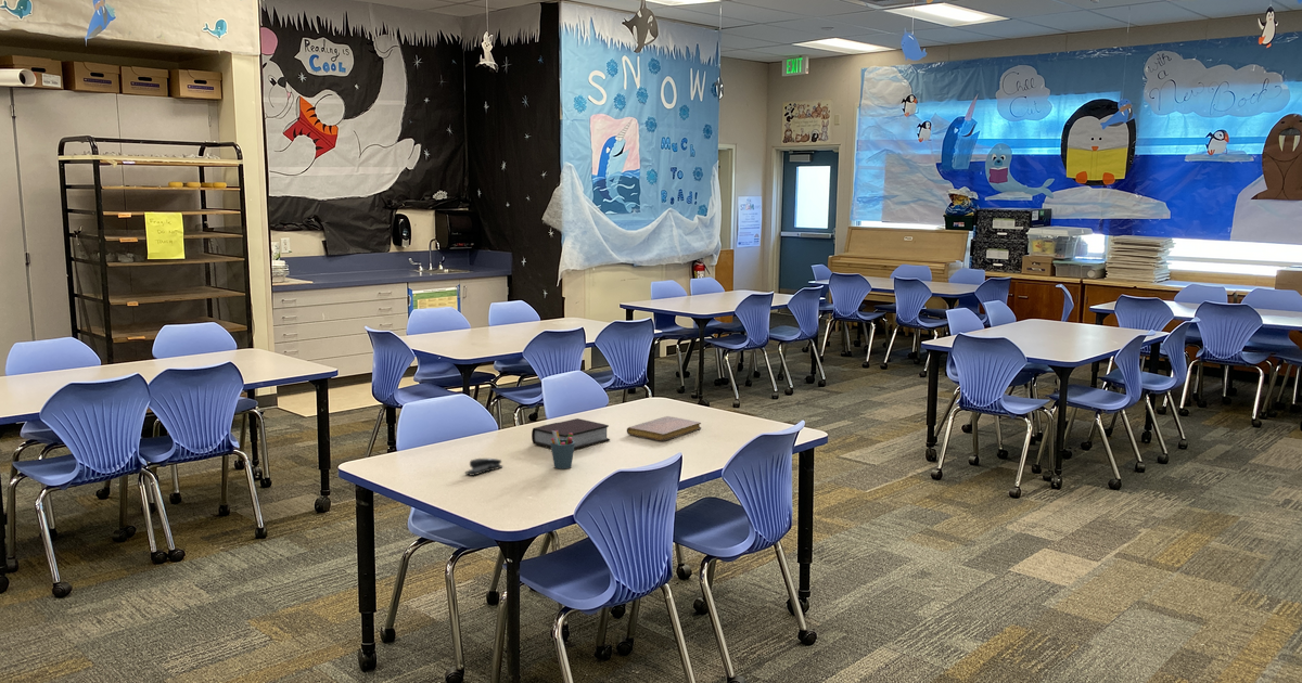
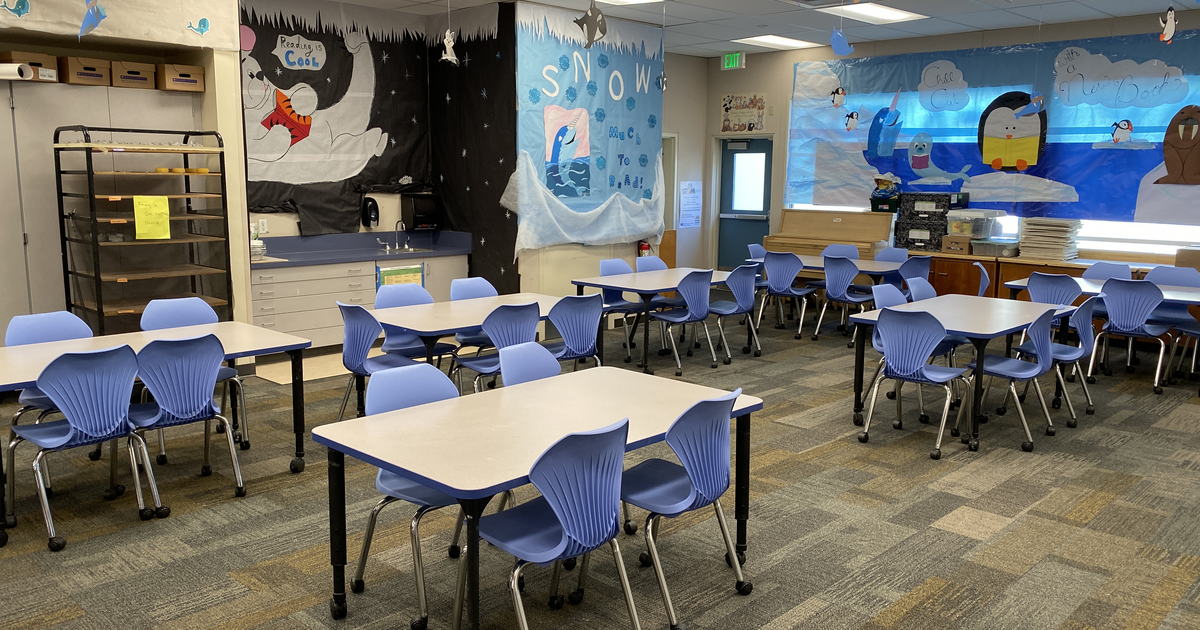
- stapler (484, 464)
- bible (572, 433)
- notebook (664, 427)
- pen holder (562, 448)
